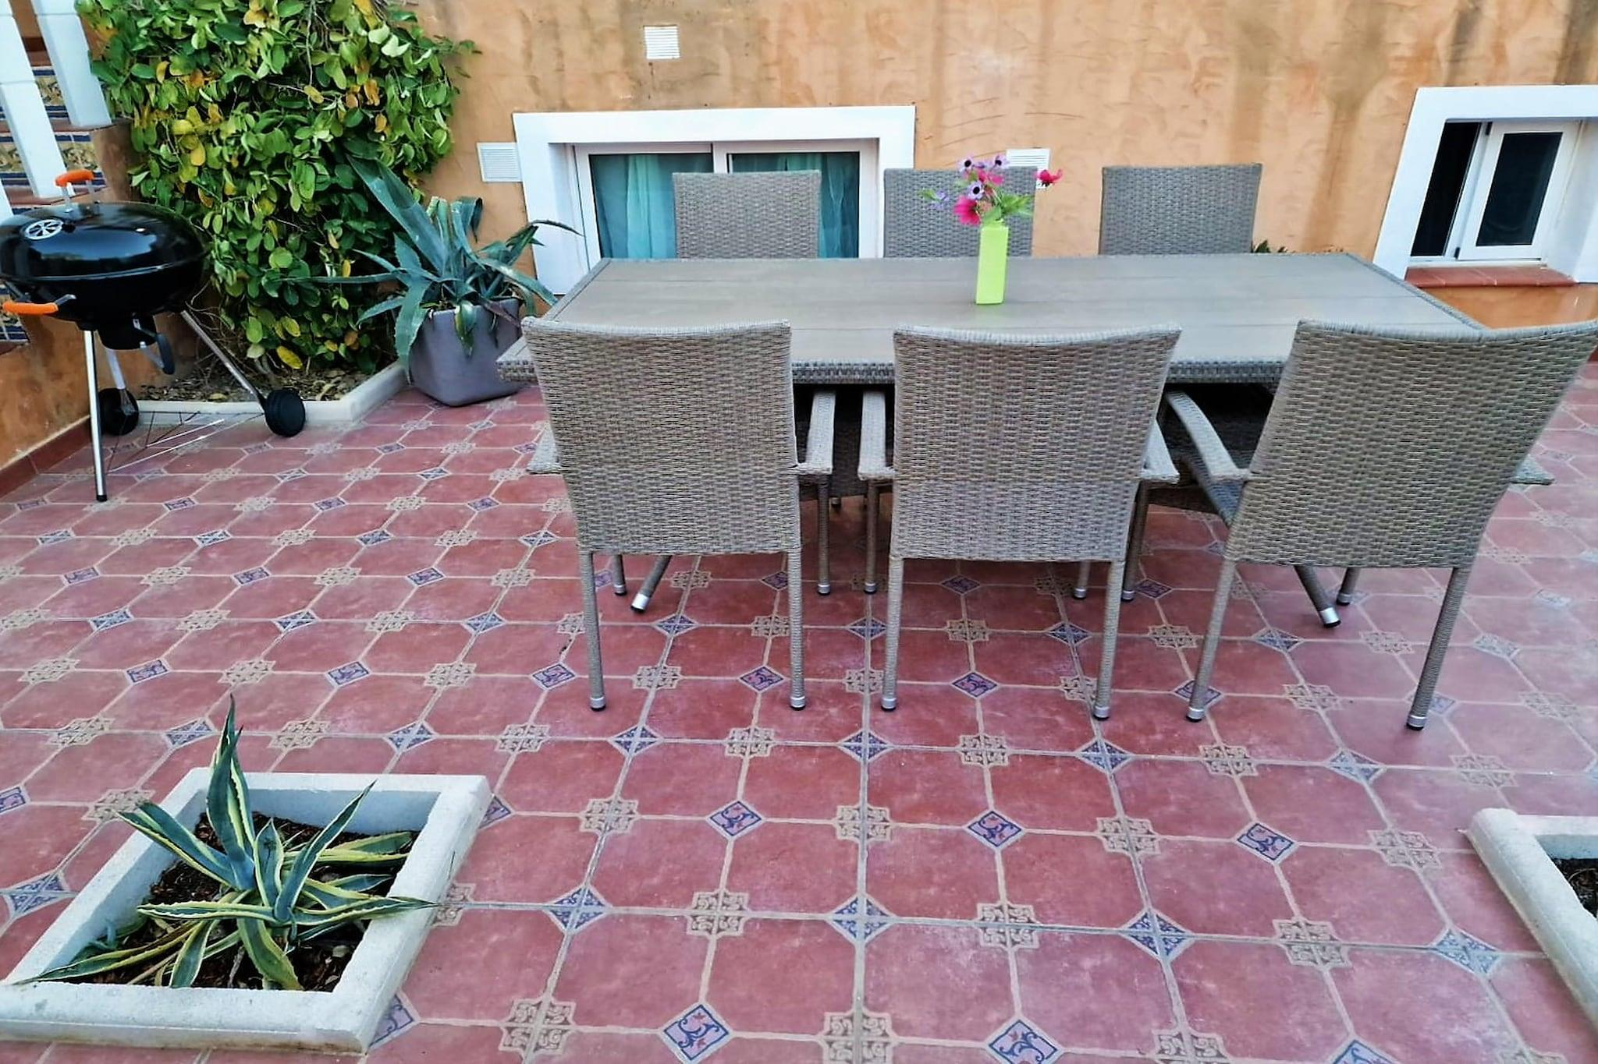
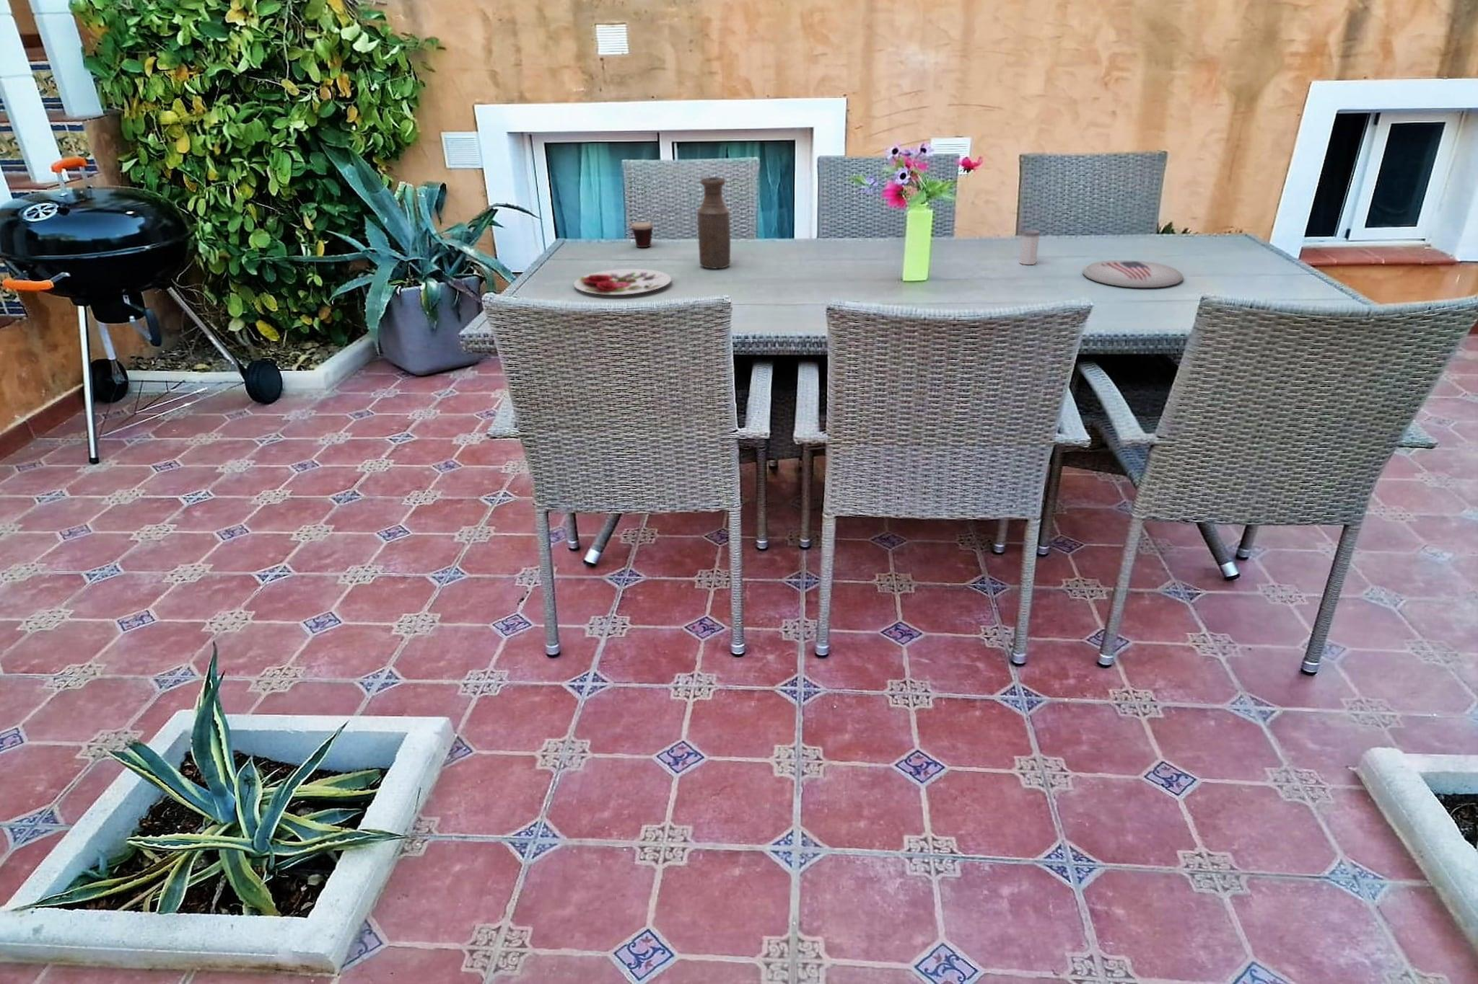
+ salt shaker (1030, 246)
+ bottle (714, 223)
+ plate (622, 280)
+ plate (1132, 271)
+ cup (649, 227)
